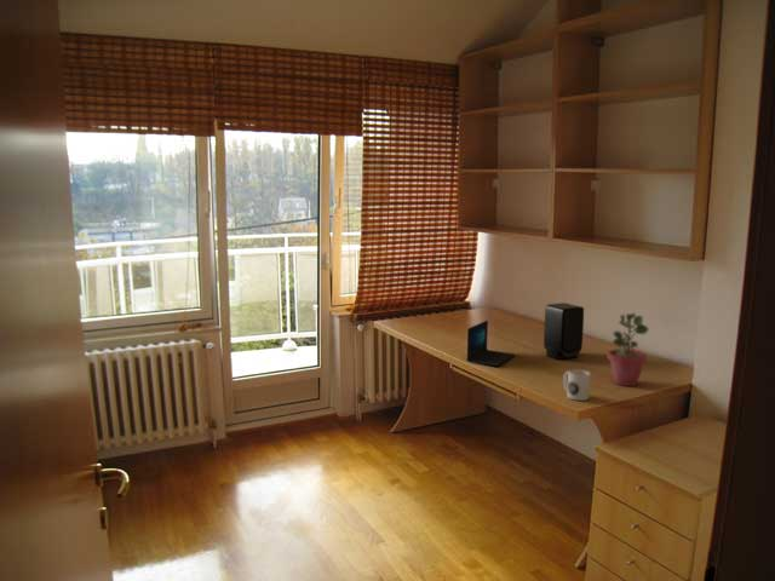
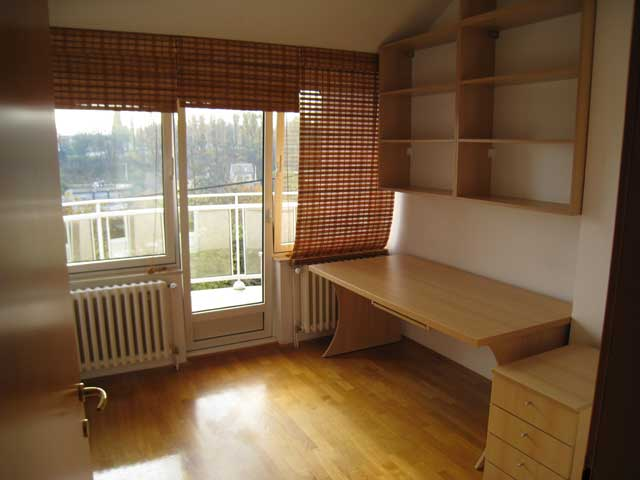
- speaker (563, 330)
- potted plant (627, 347)
- mug (575, 382)
- laptop (486, 341)
